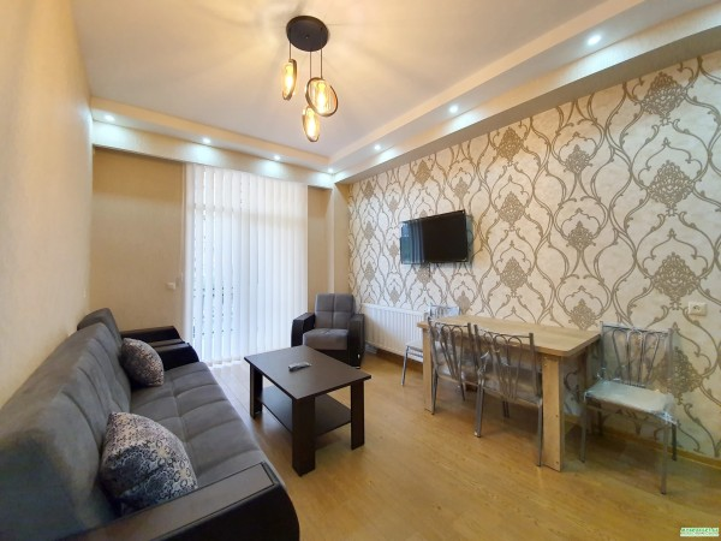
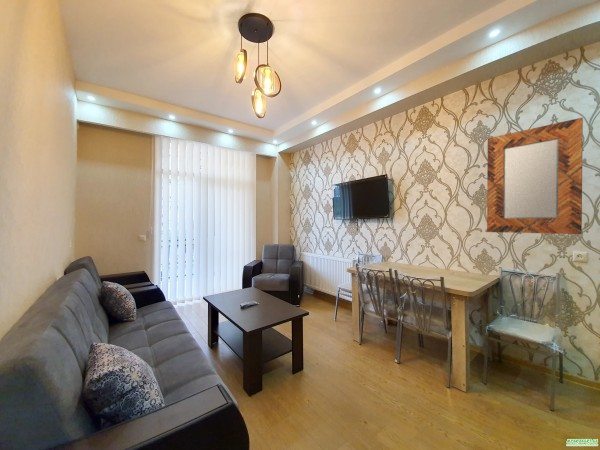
+ home mirror (529, 181)
